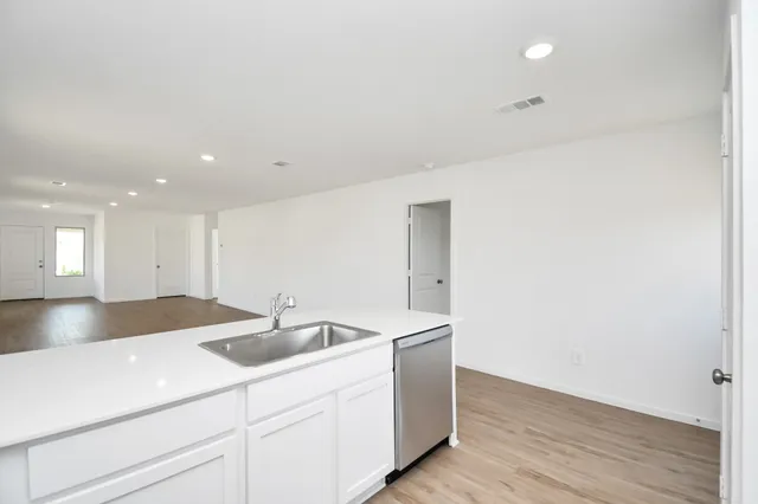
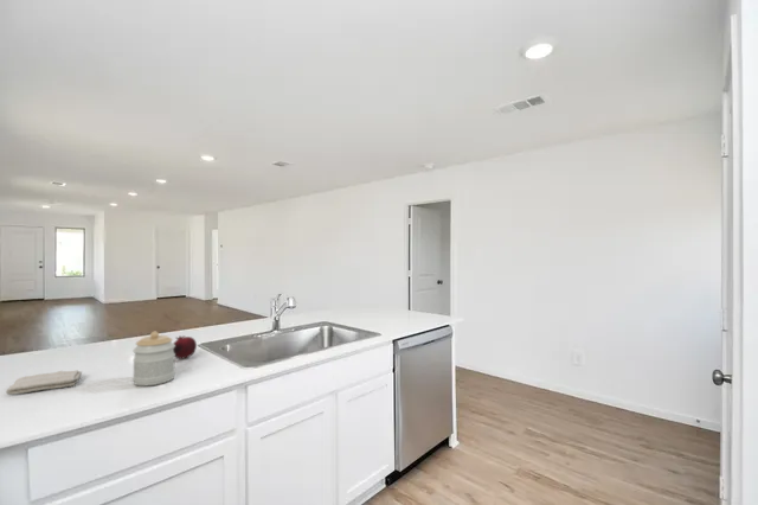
+ washcloth (46, 381)
+ jar (154, 356)
+ fruit (184, 346)
